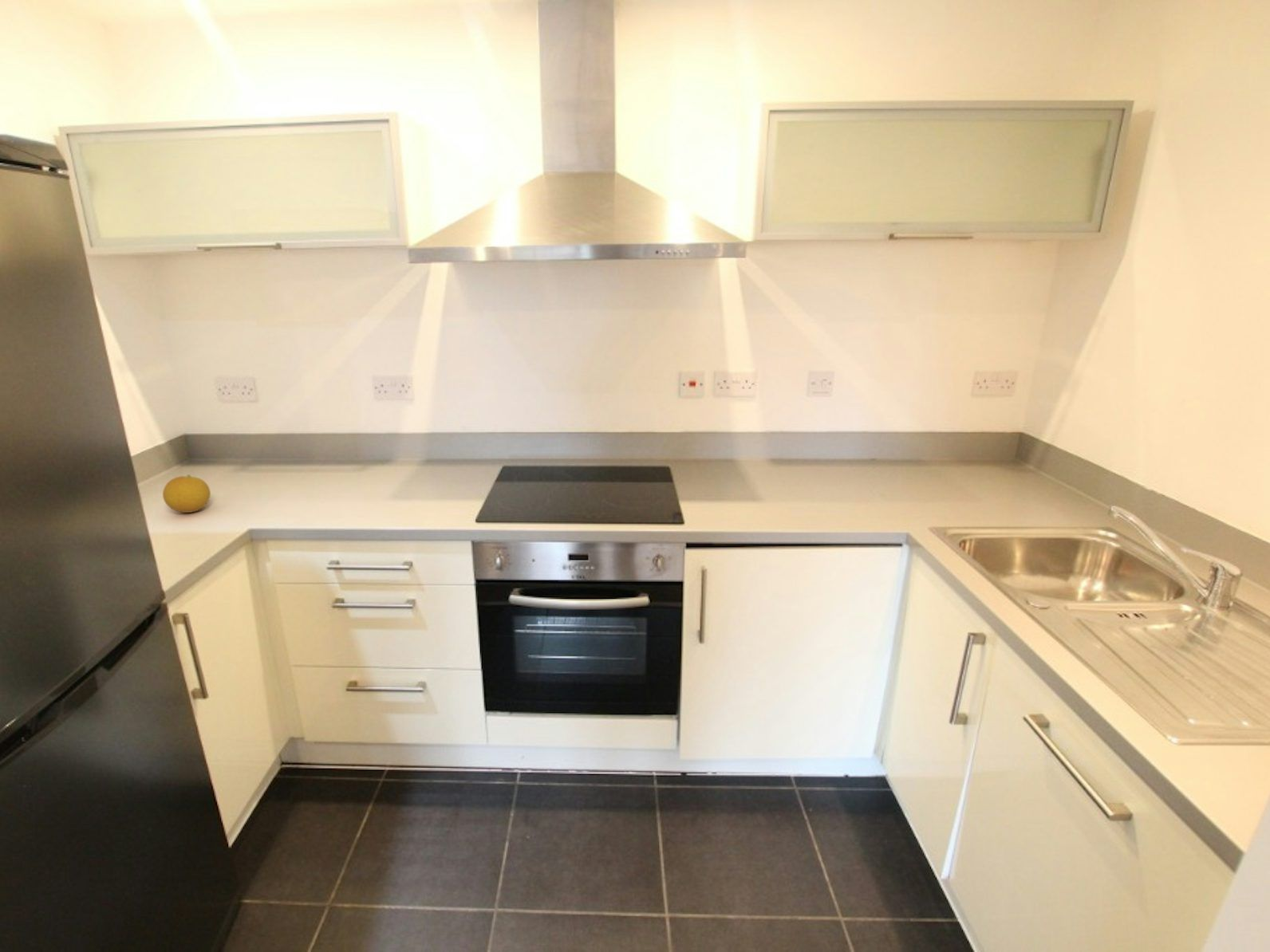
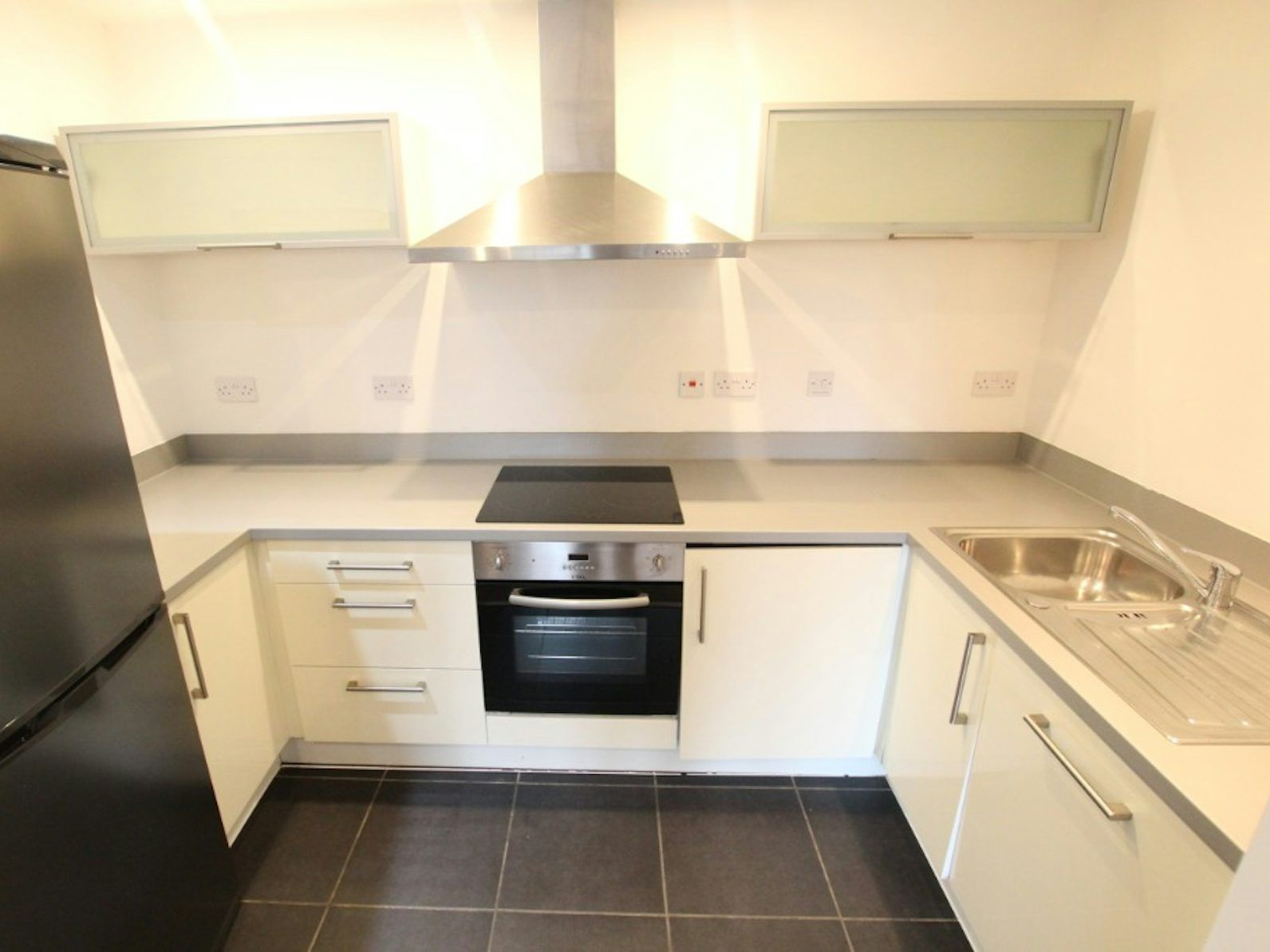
- fruit (187, 494)
